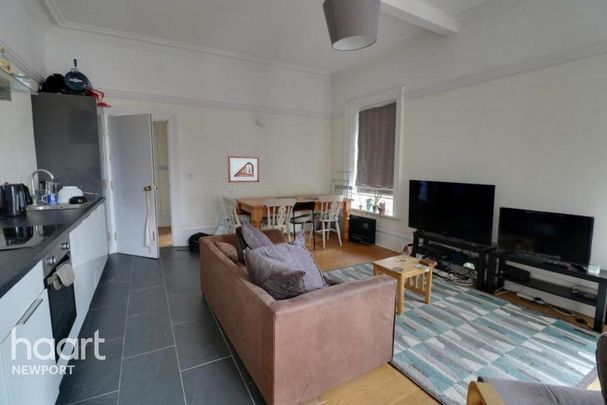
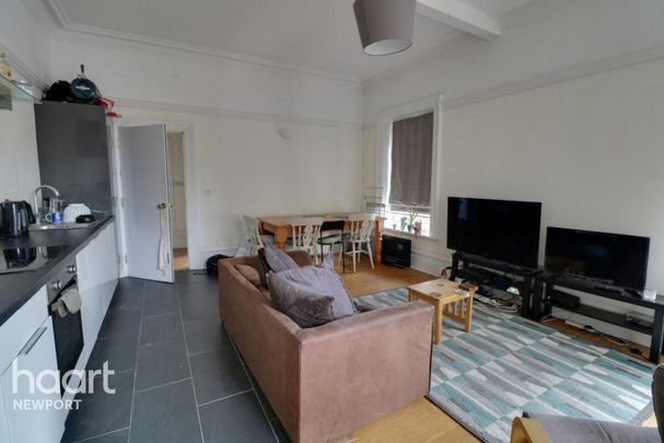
- picture frame (243, 169)
